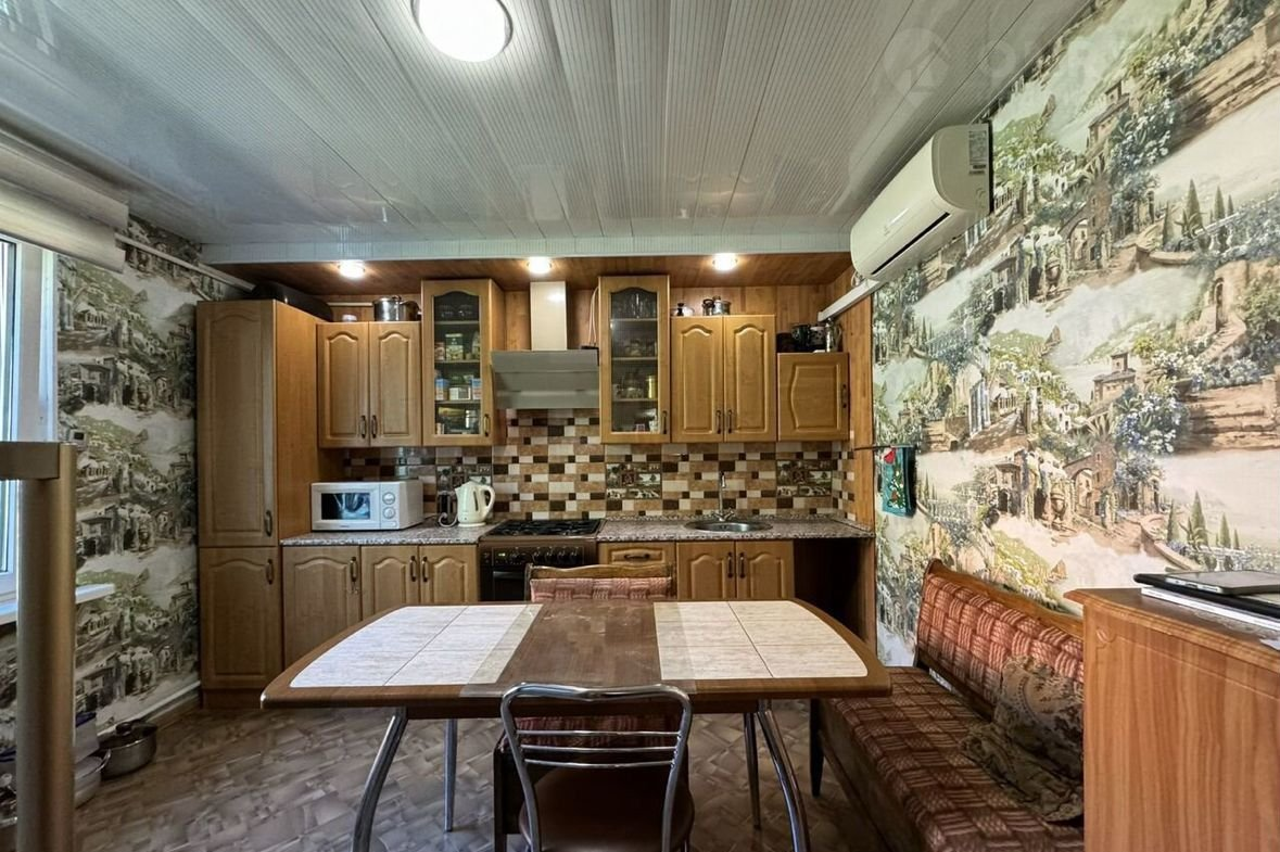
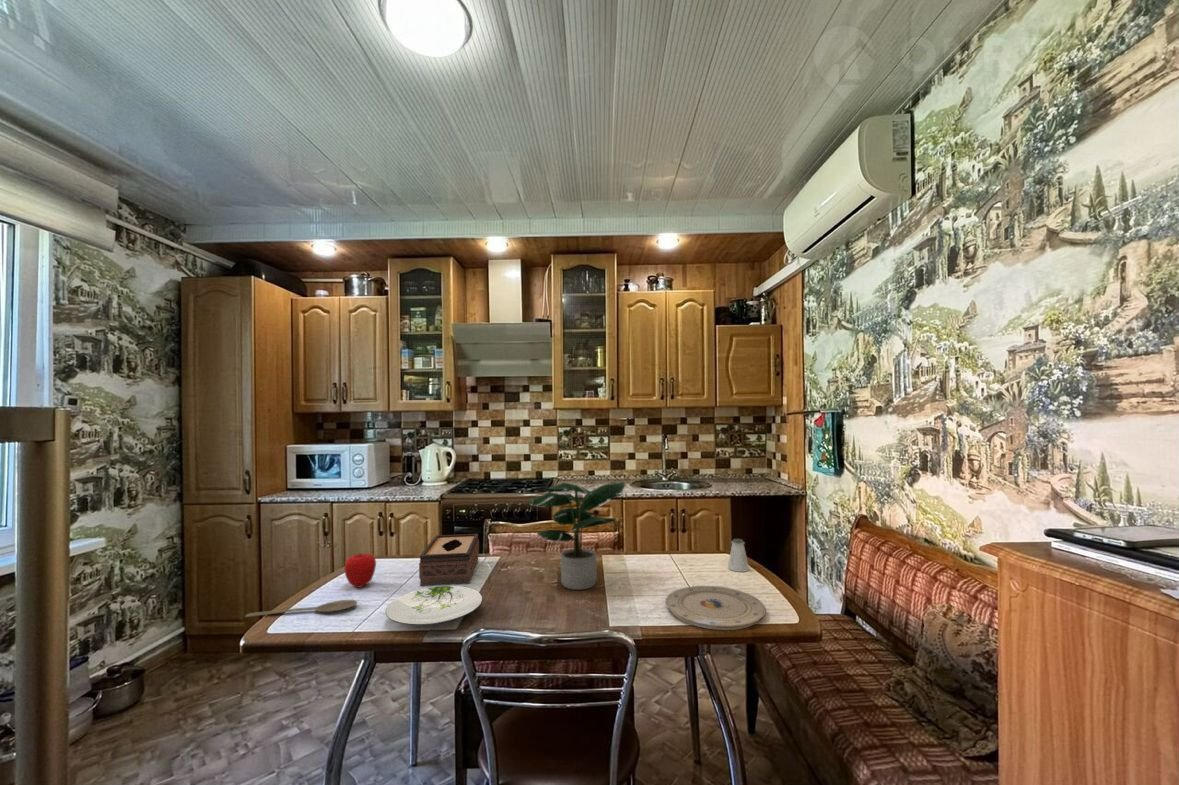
+ saltshaker (738, 554)
+ plate (435, 609)
+ wooden spoon (302, 609)
+ plate (714, 606)
+ potted plant (572, 530)
+ apple (360, 569)
+ tissue box (451, 557)
